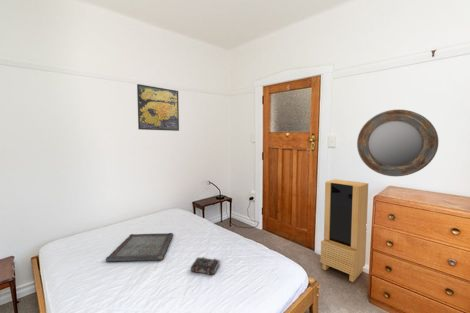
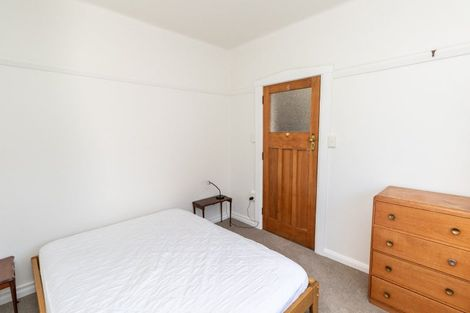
- serving tray (144, 245)
- home mirror (393, 143)
- book (205, 265)
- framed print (159, 109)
- storage cabinet (343, 227)
